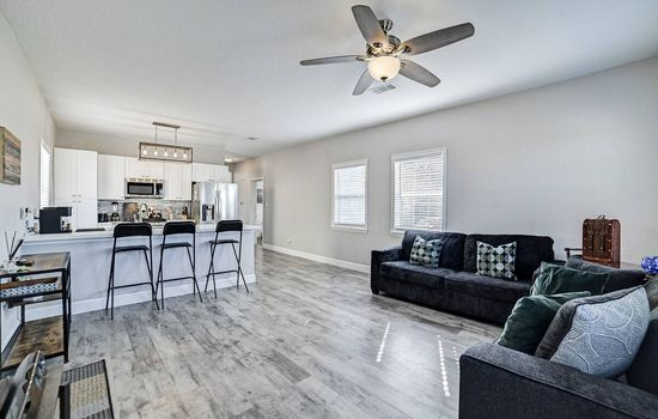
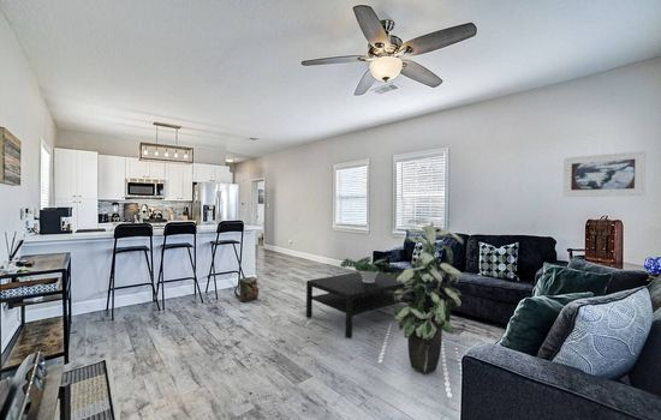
+ indoor plant (423, 293)
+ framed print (601, 175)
+ coffee table (362, 298)
+ potted plant (365, 270)
+ backpack (245, 287)
